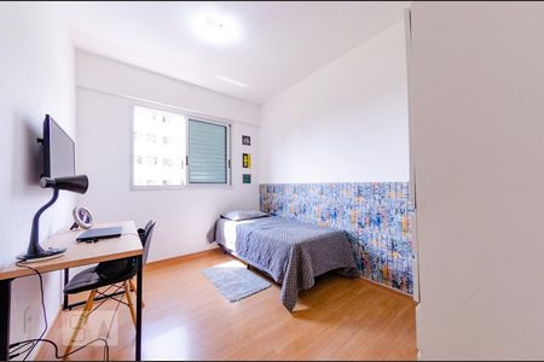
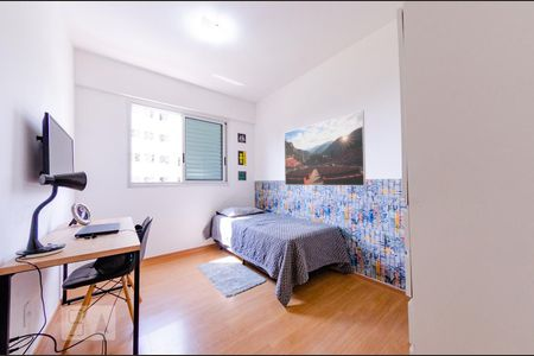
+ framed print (317, 154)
